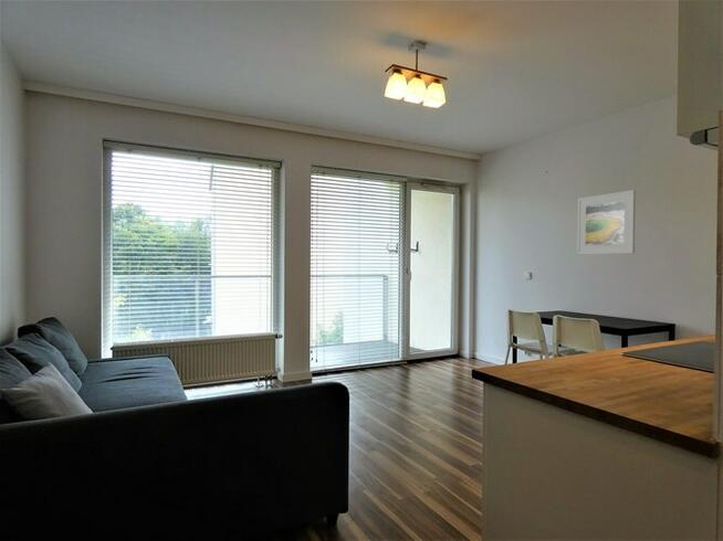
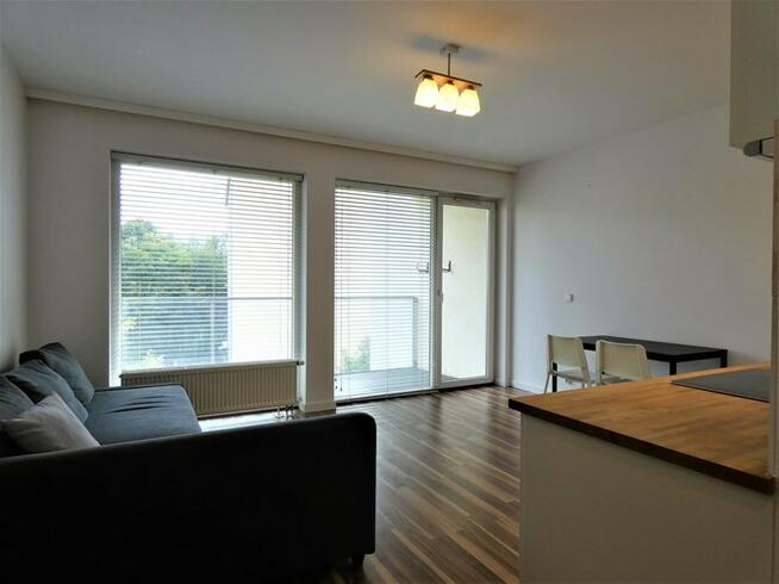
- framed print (604, 224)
